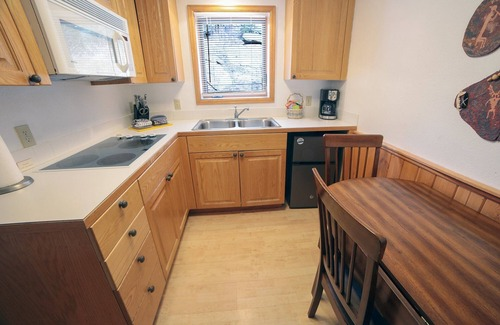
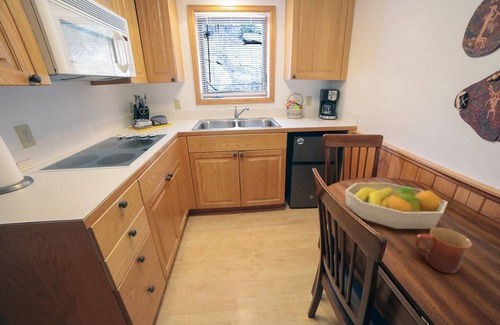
+ mug (438, 250)
+ fruit bowl (391, 201)
